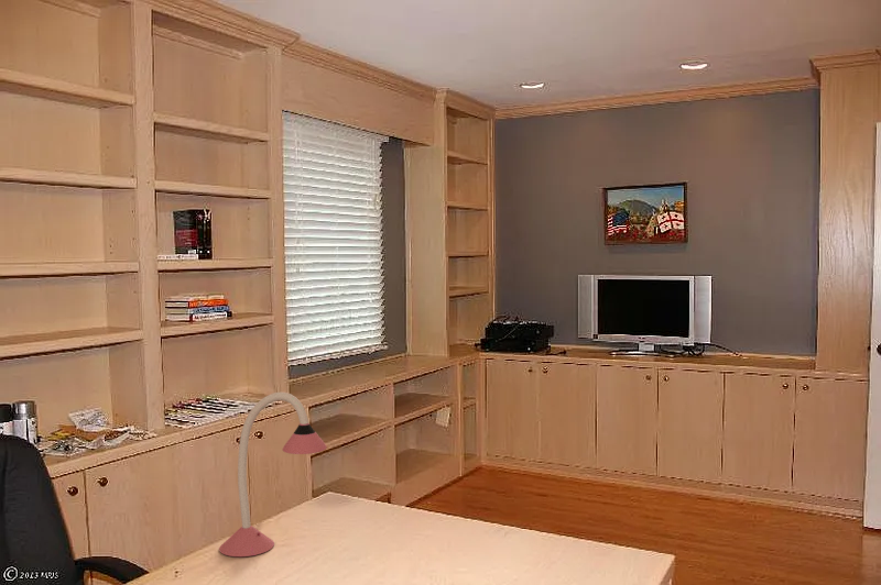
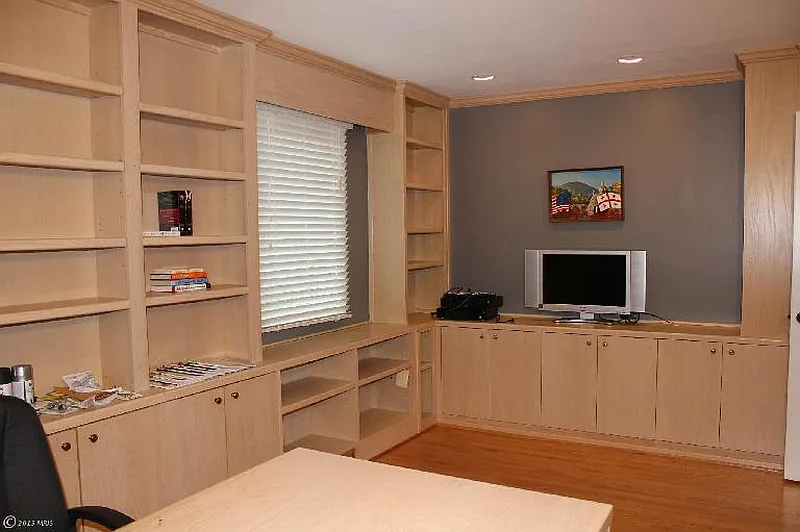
- desk lamp (284, 451)
